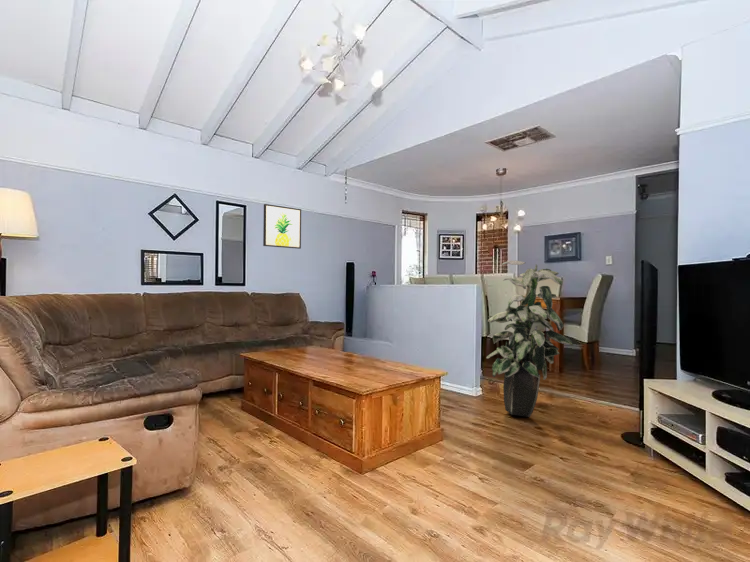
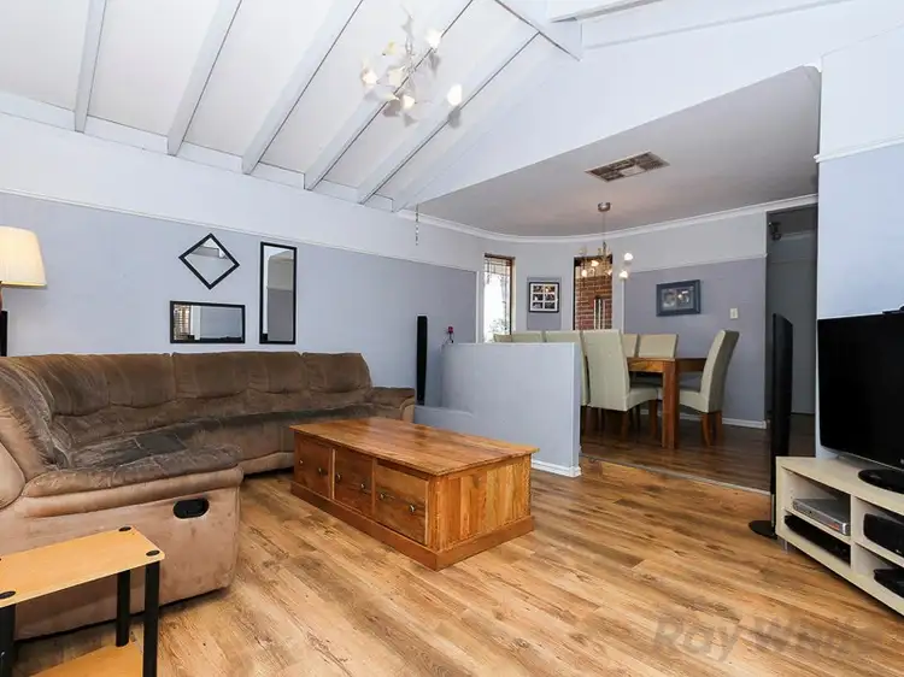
- indoor plant (523, 336)
- wall art (282, 227)
